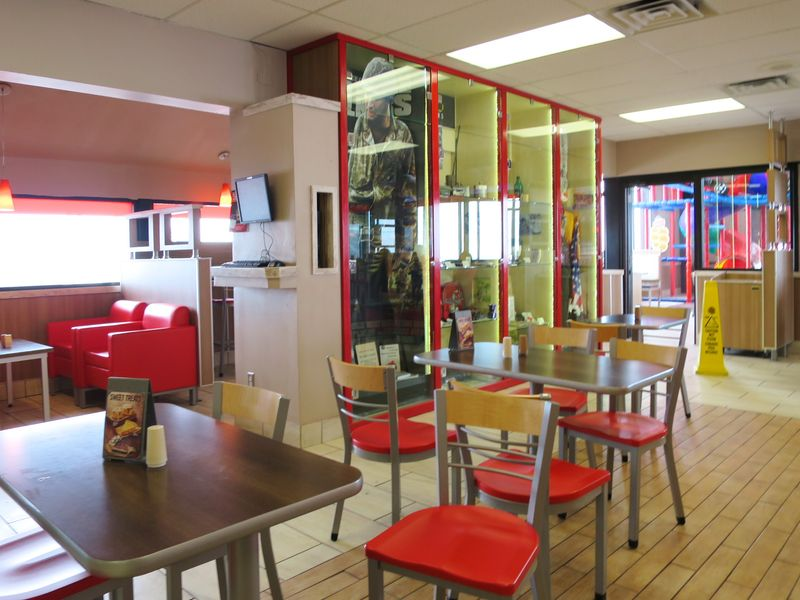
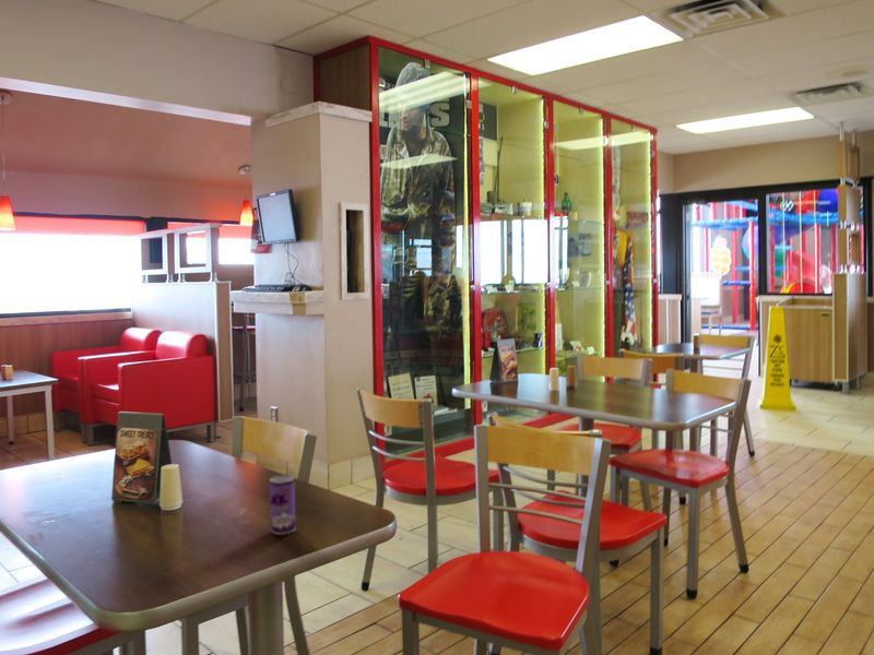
+ beverage can (282, 504)
